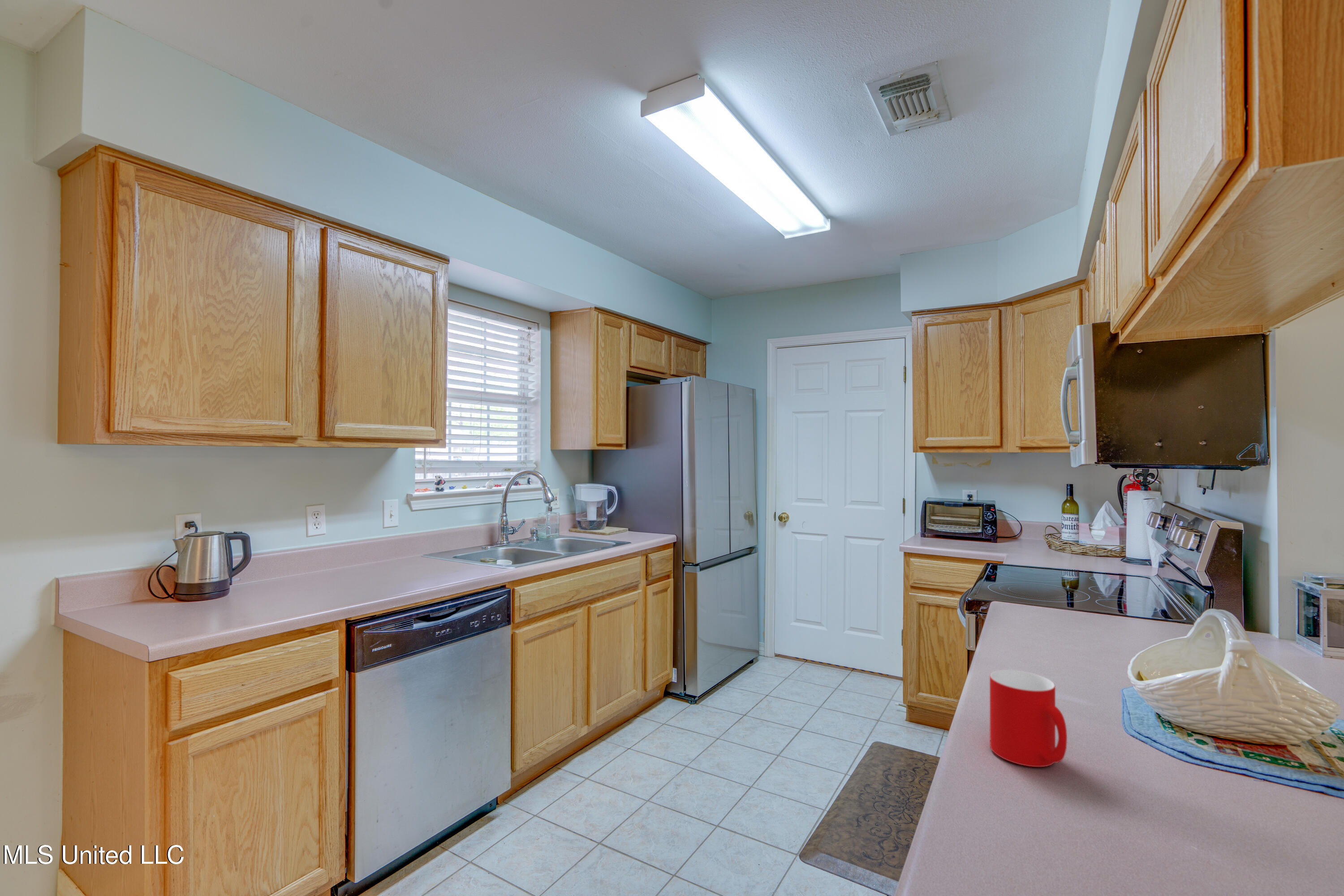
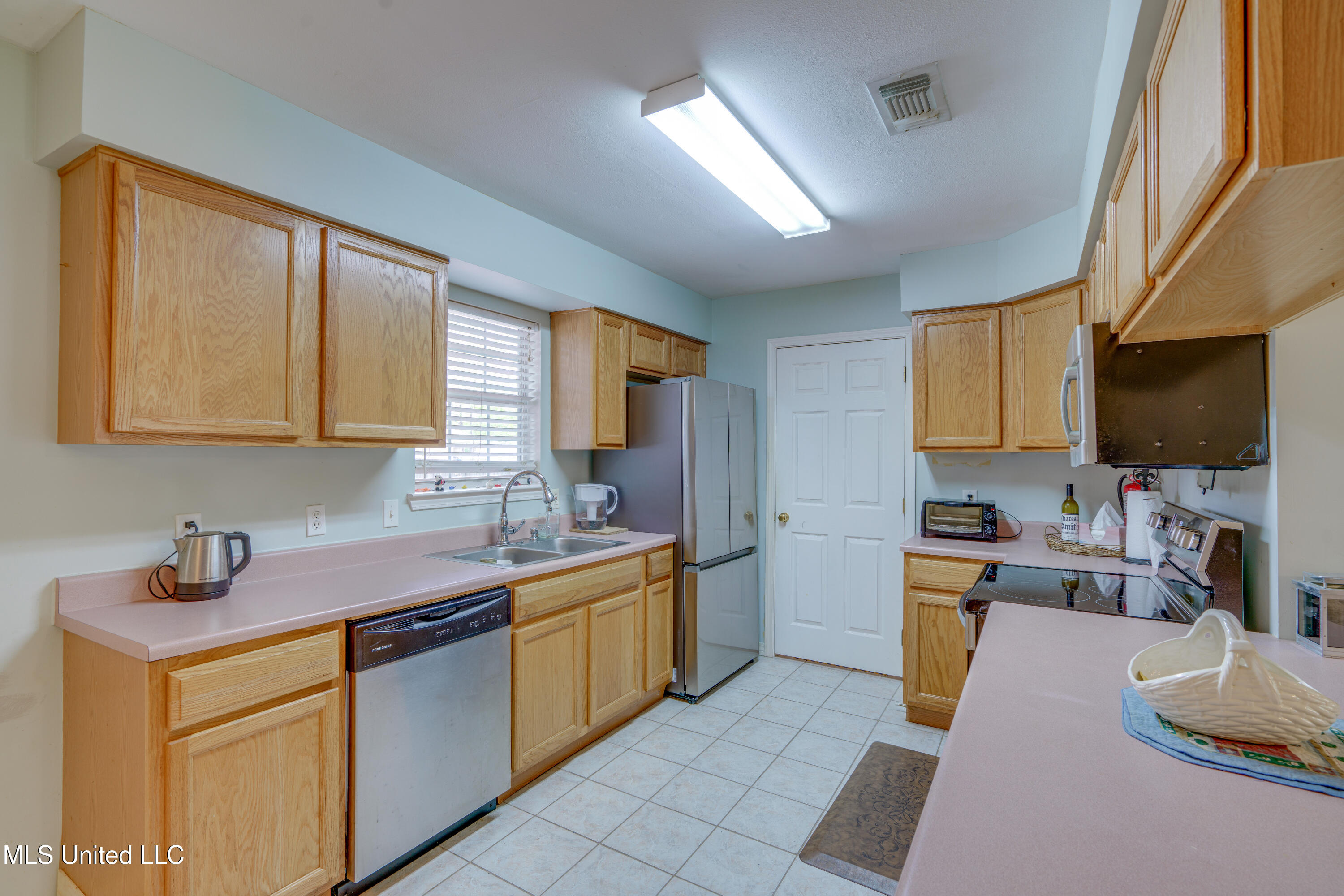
- cup (1031, 721)
